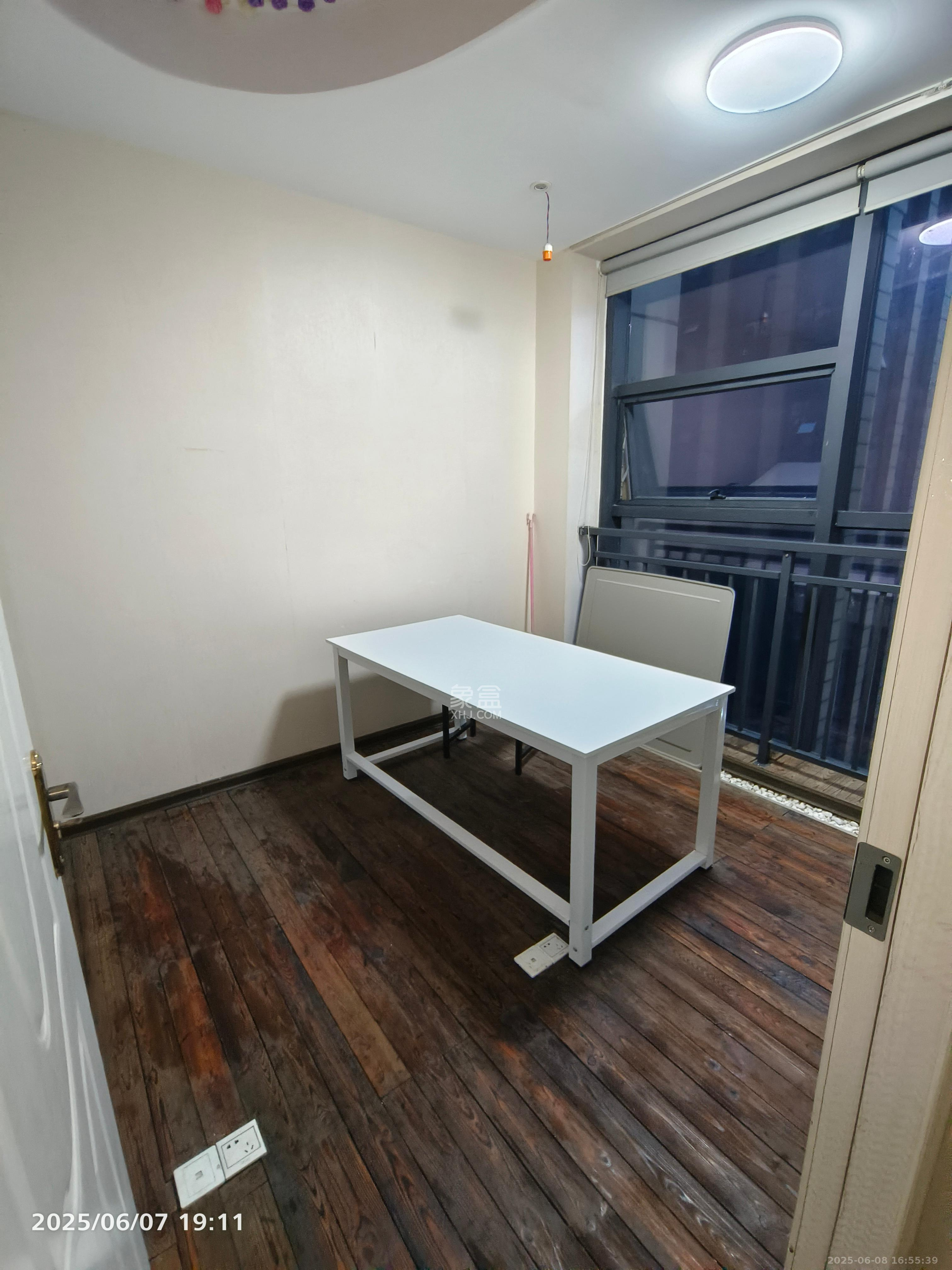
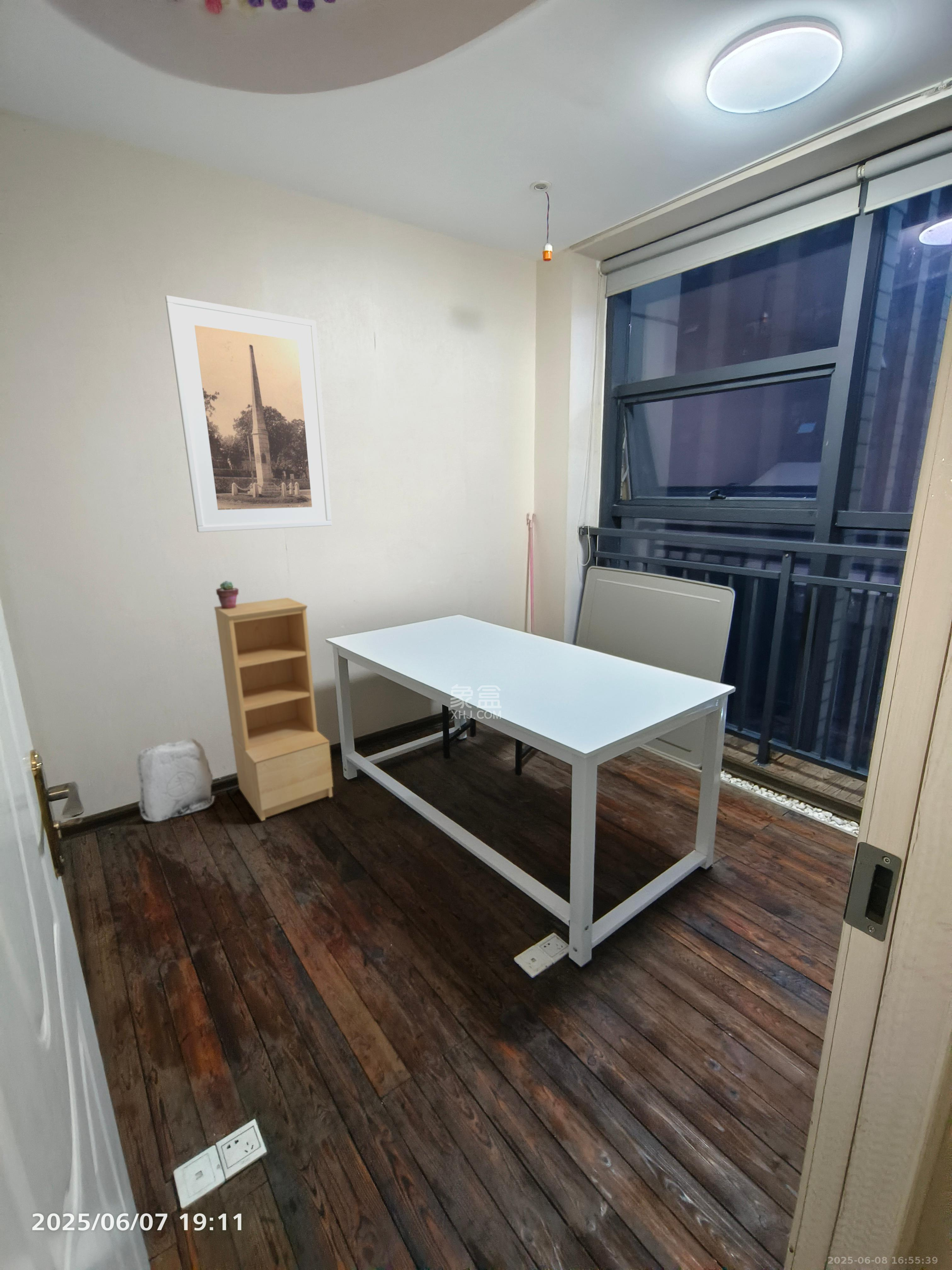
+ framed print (258, 424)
+ bookshelf (276, 705)
+ potted succulent (227, 594)
+ bag (176, 778)
